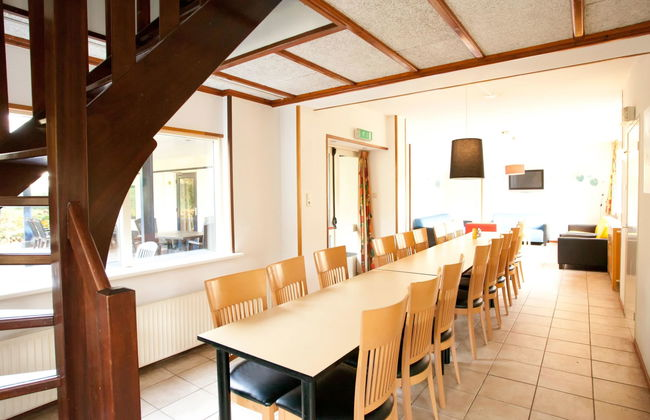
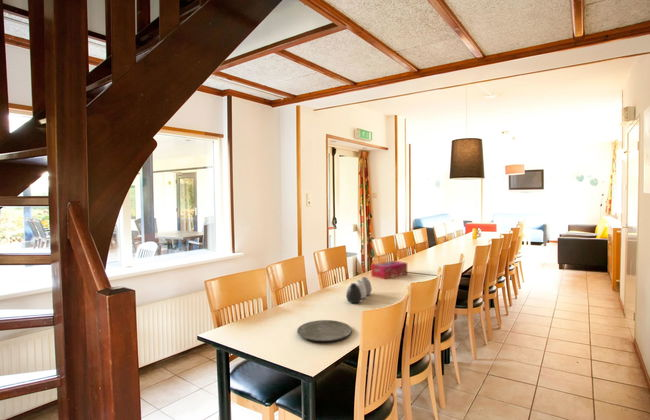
+ tissue box (389, 269)
+ plate (324, 330)
+ vase (359, 289)
